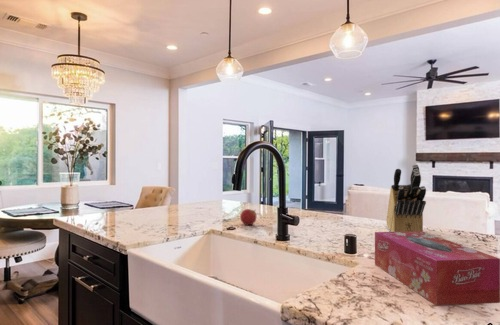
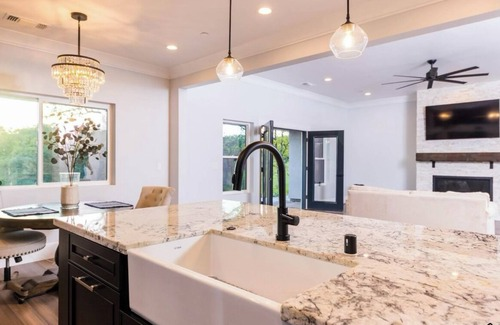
- tissue box (427, 261)
- knife block (404, 199)
- fruit (248, 217)
